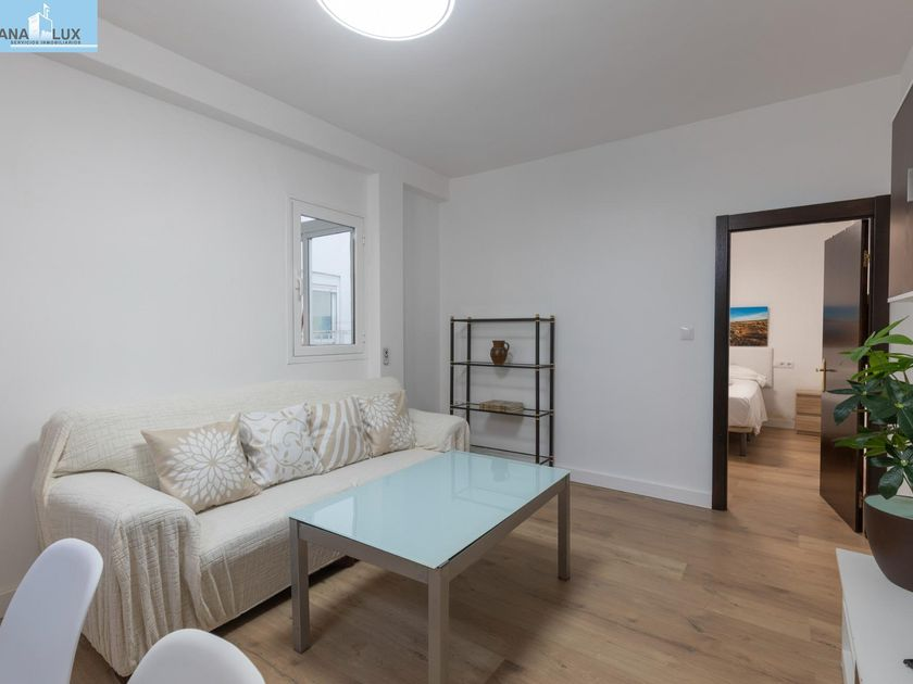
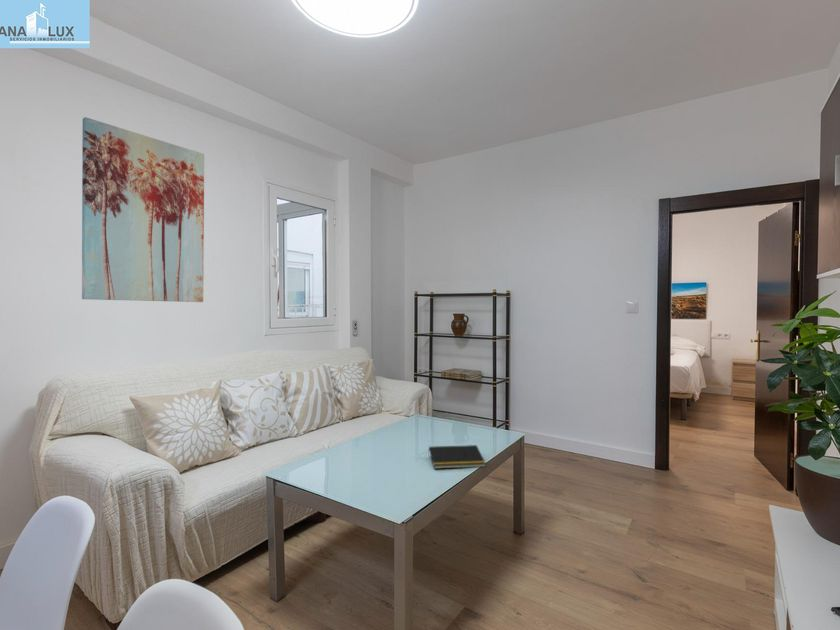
+ wall art (149, 219)
+ notepad (456, 456)
